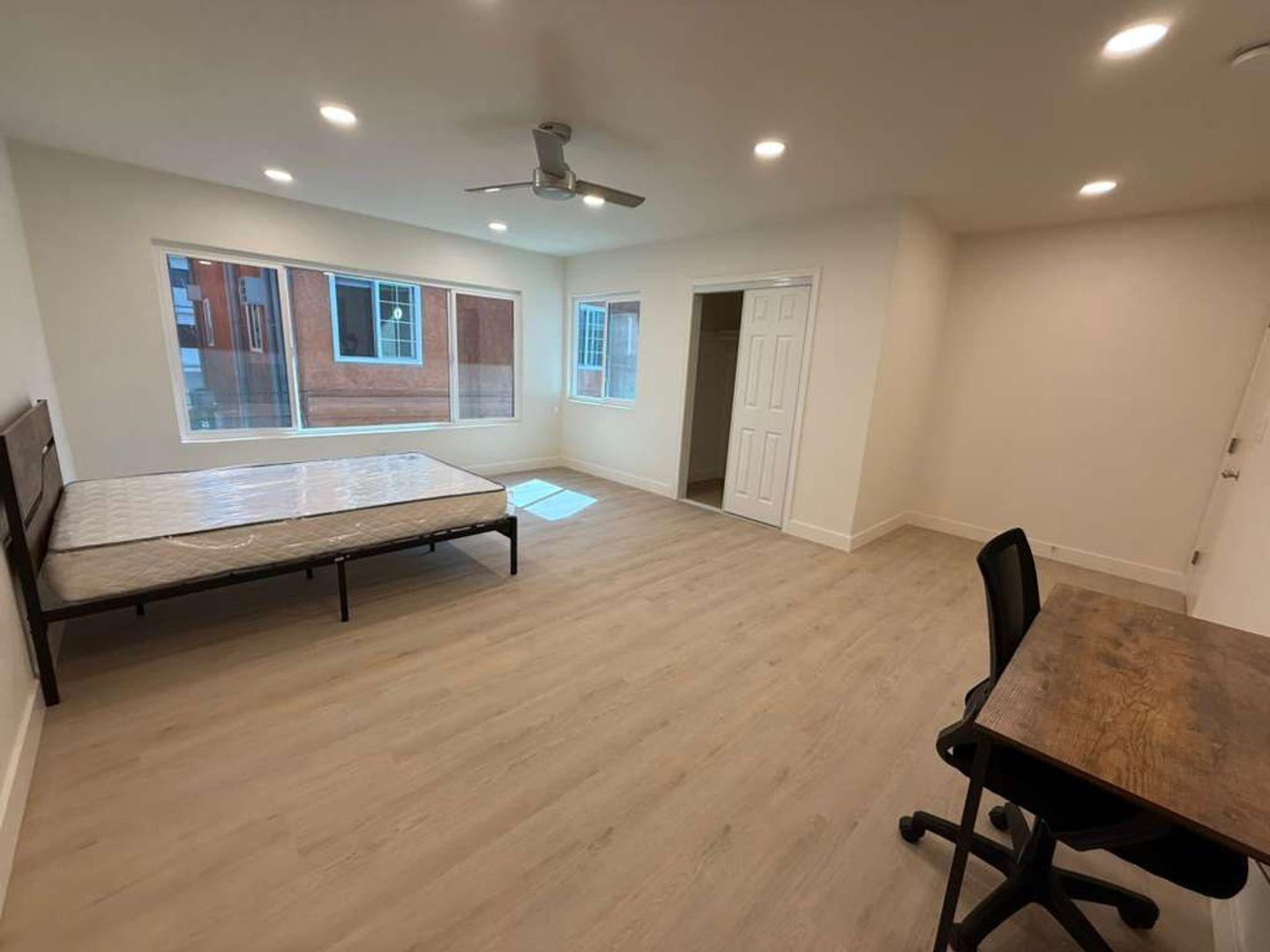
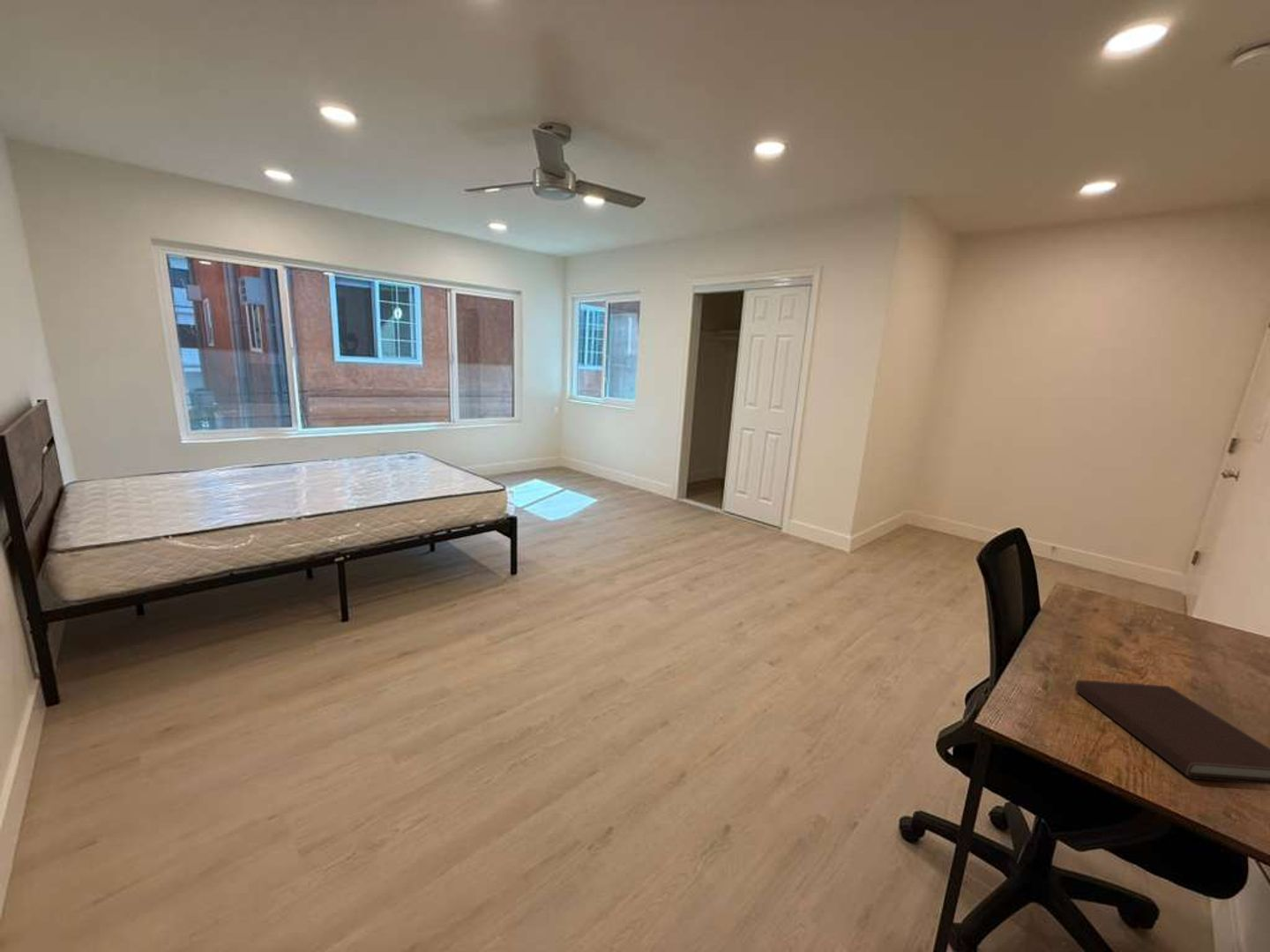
+ notebook (1177, 726)
